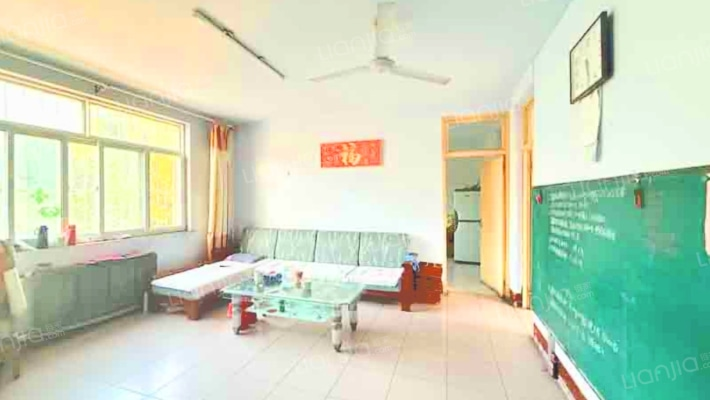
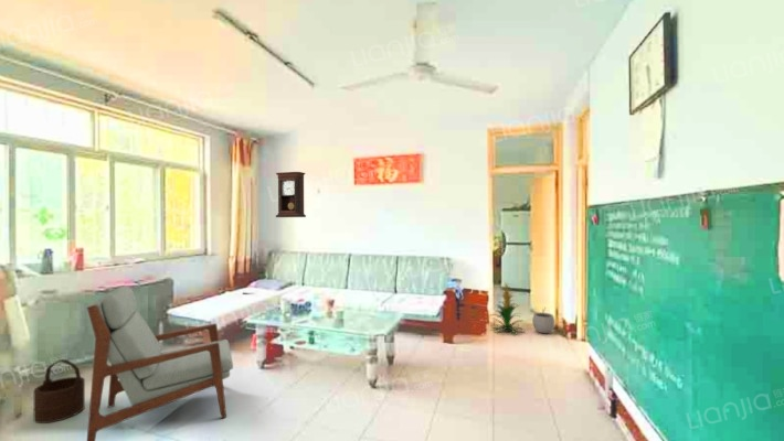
+ armchair (170, 351)
+ pendulum clock (289, 194)
+ indoor plant (507, 304)
+ plant pot (543, 319)
+ wooden bucket (60, 387)
